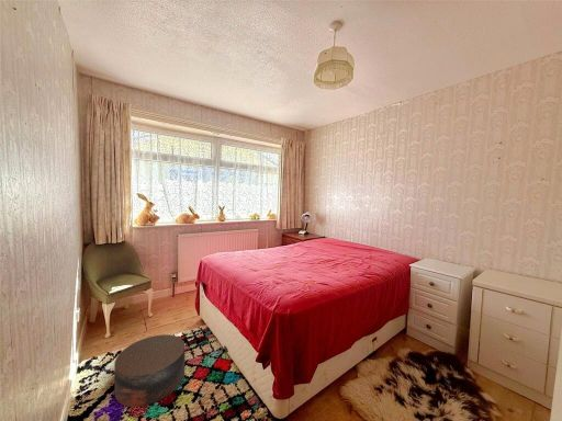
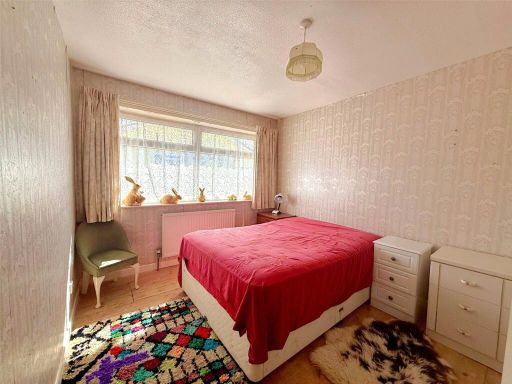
- stool (151, 366)
